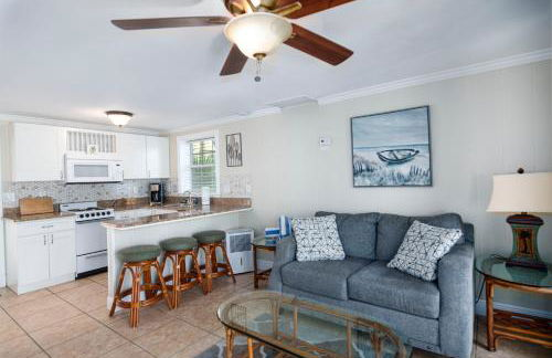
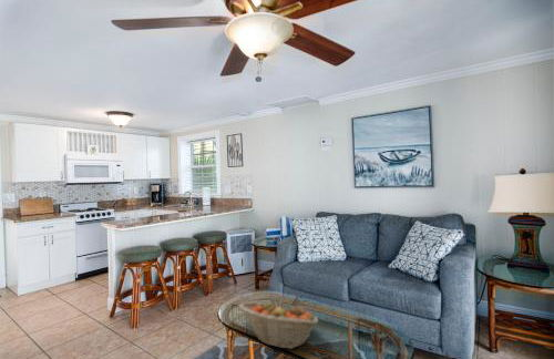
+ fruit basket (277, 318)
